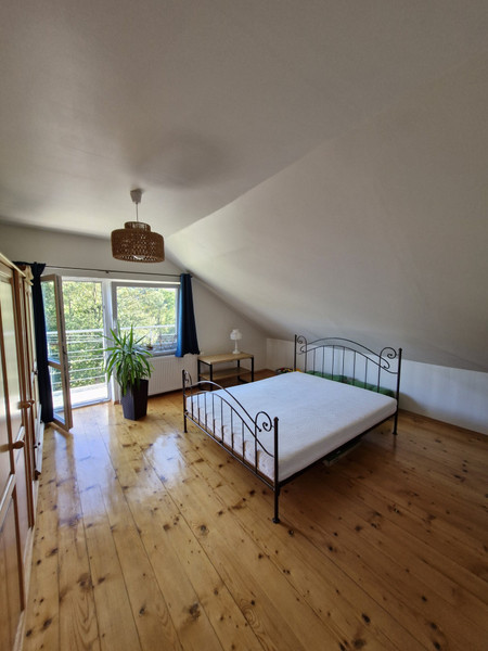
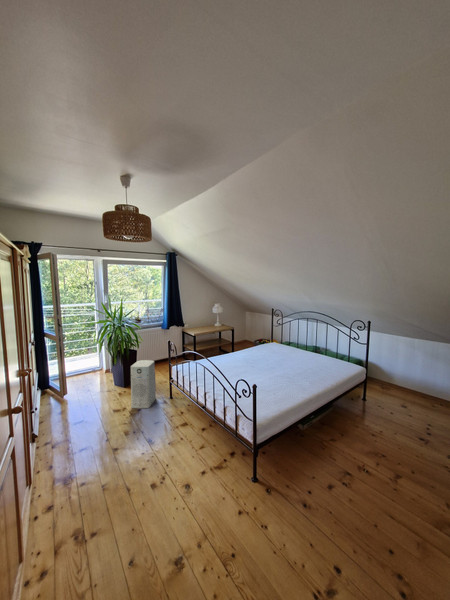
+ air purifier (143, 383)
